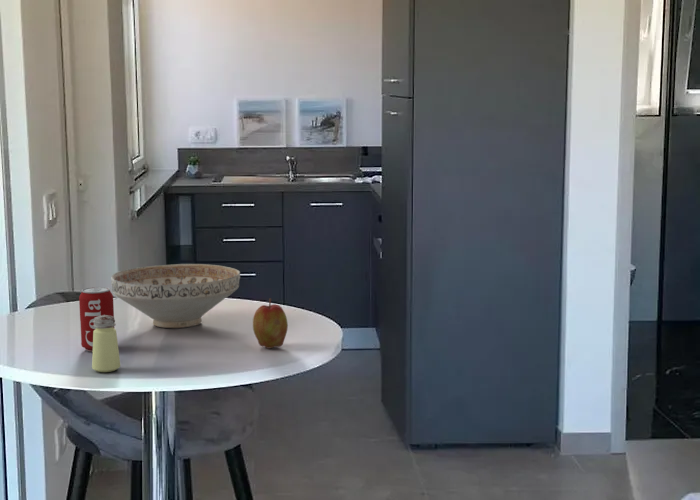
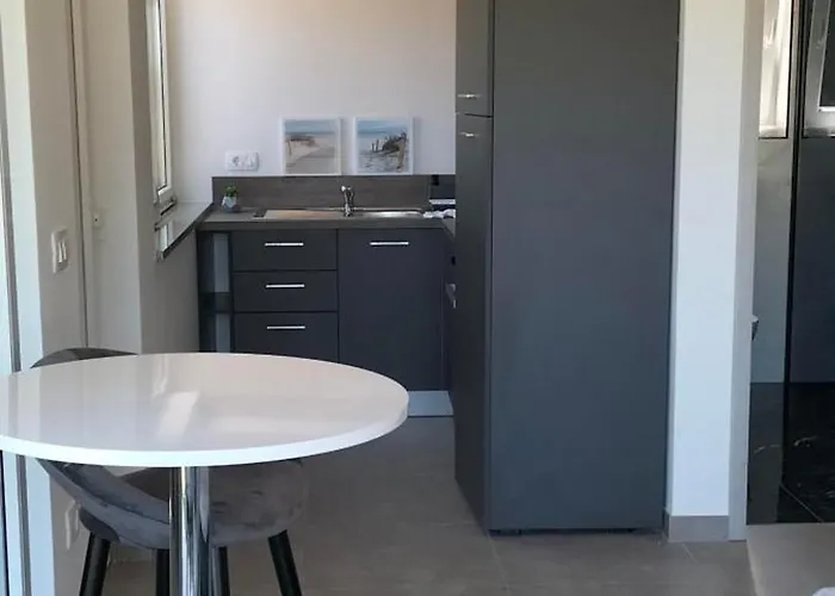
- beverage can (97, 316)
- apple (270, 322)
- saltshaker (105, 342)
- decorative bowl (176, 298)
